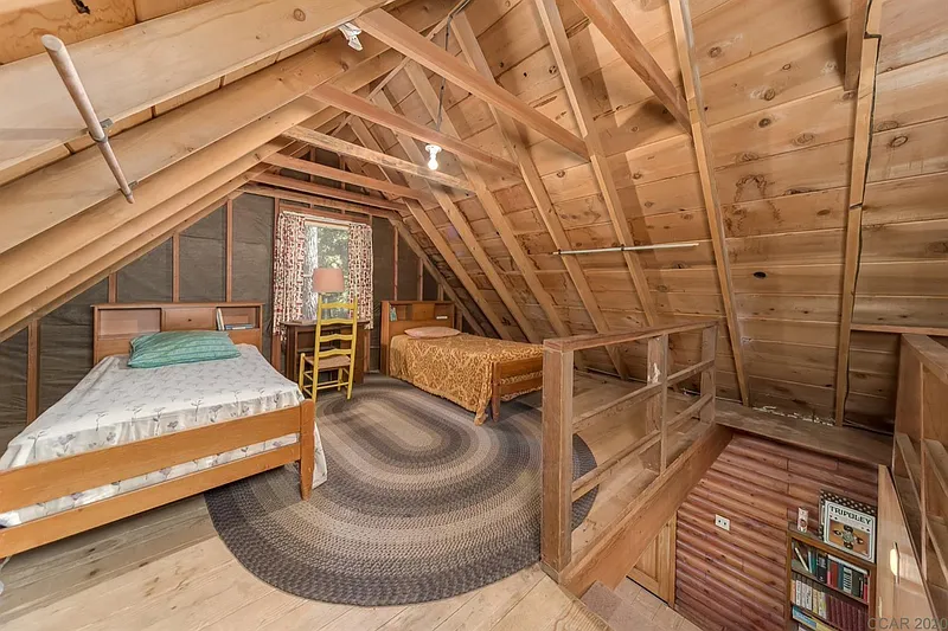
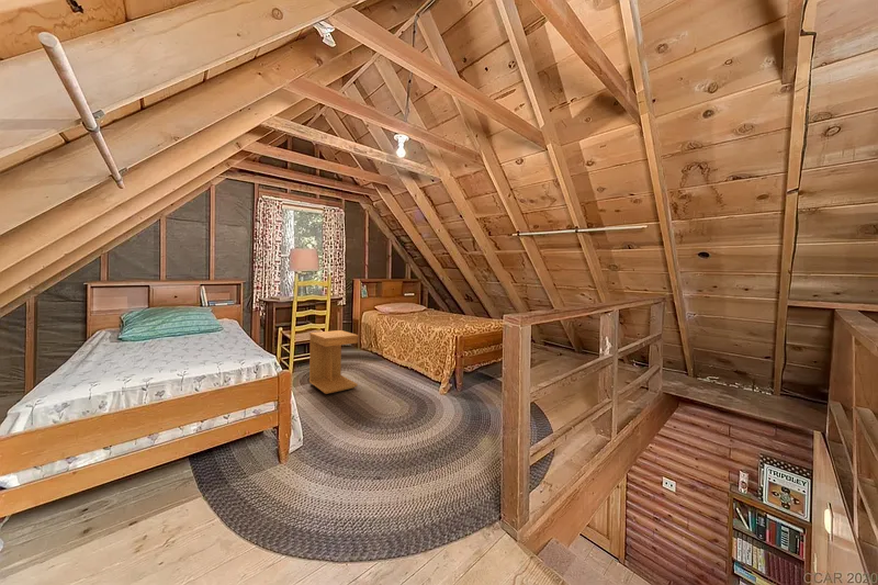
+ side table (333, 360)
